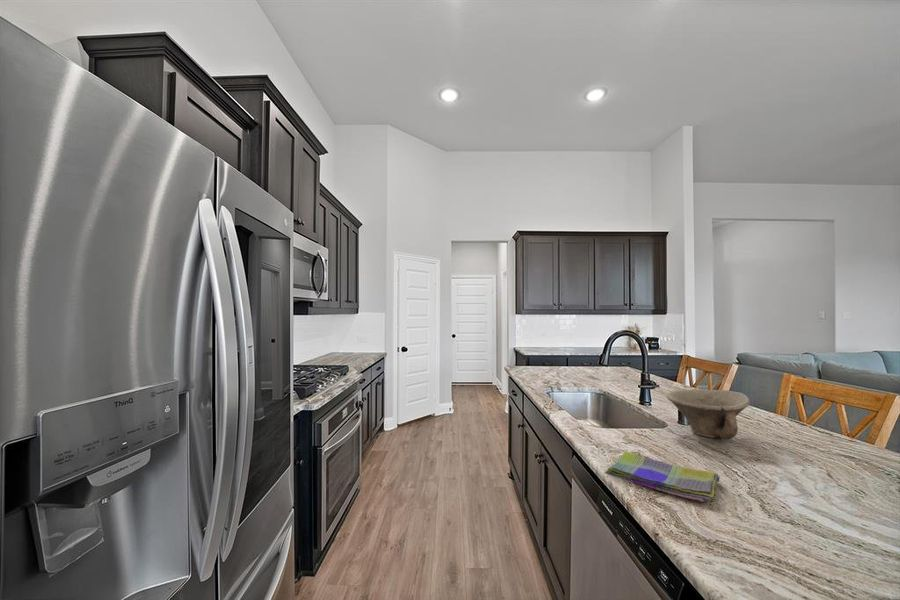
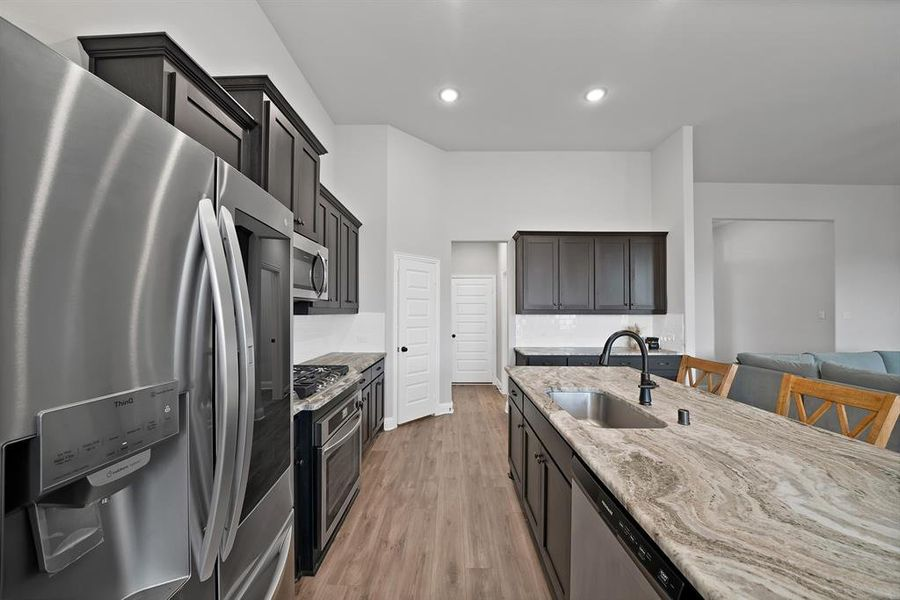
- bowl (706, 413)
- dish towel (662, 473)
